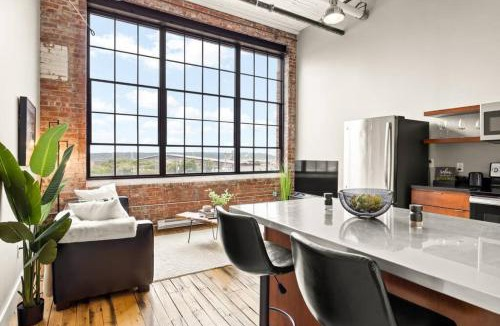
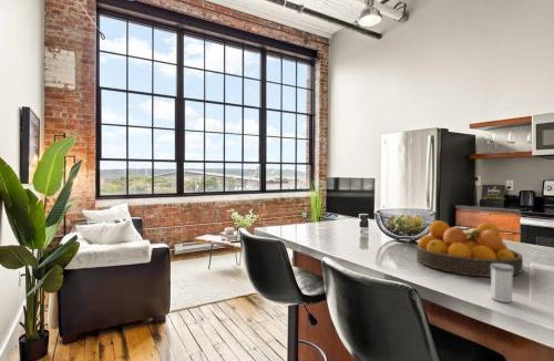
+ salt shaker (501, 282)
+ fruit bowl (465, 243)
